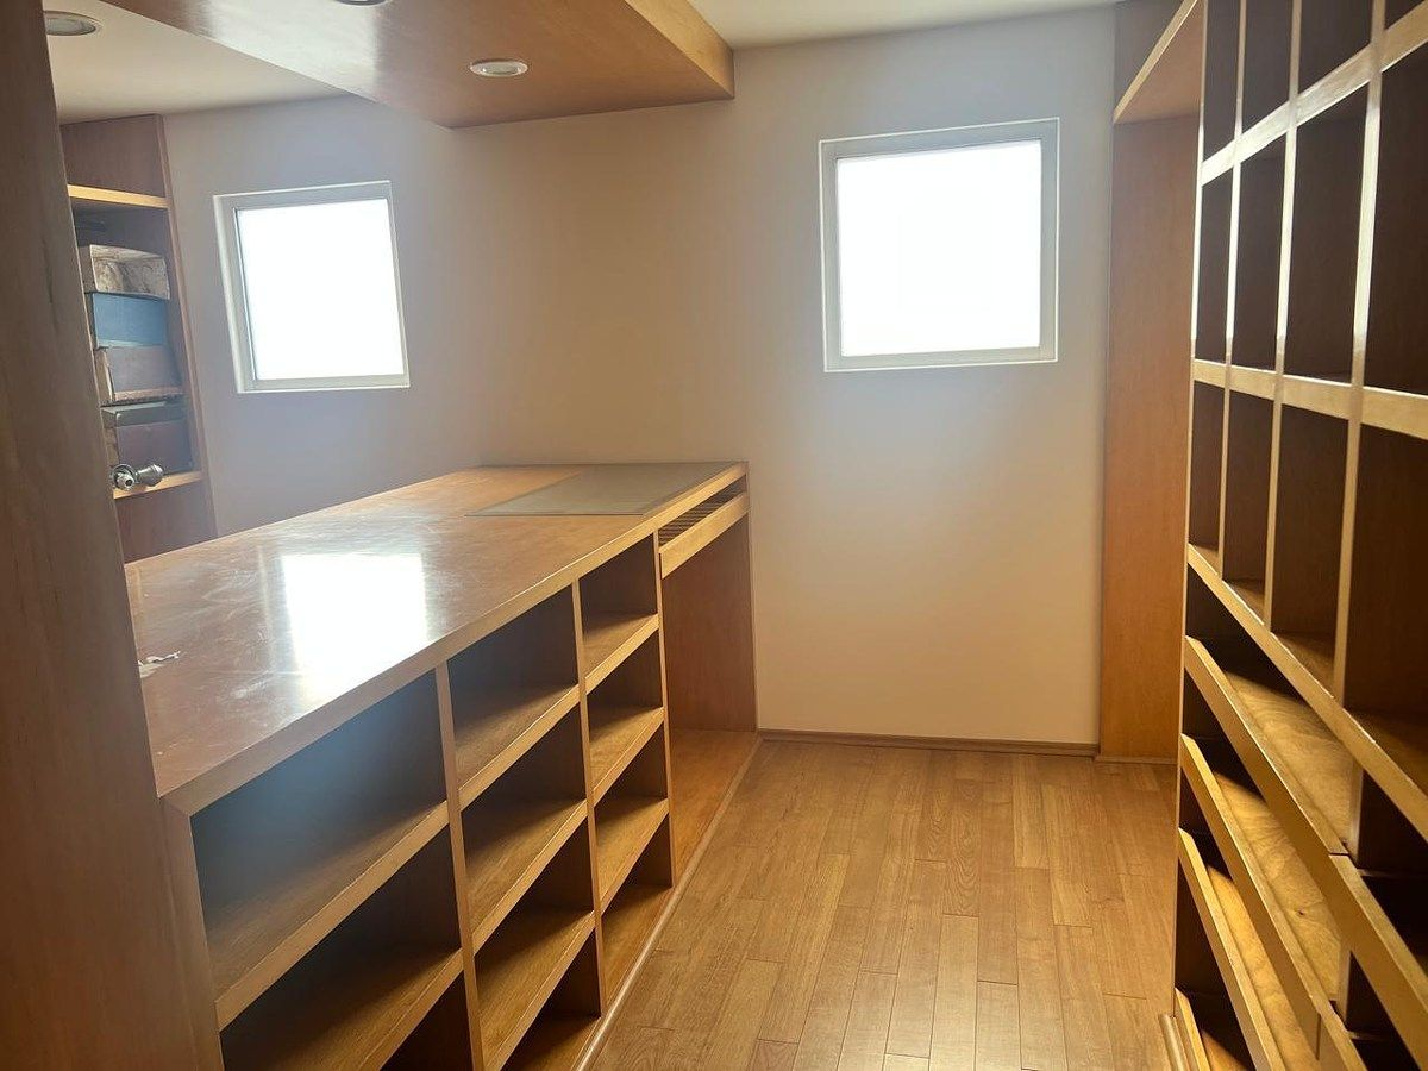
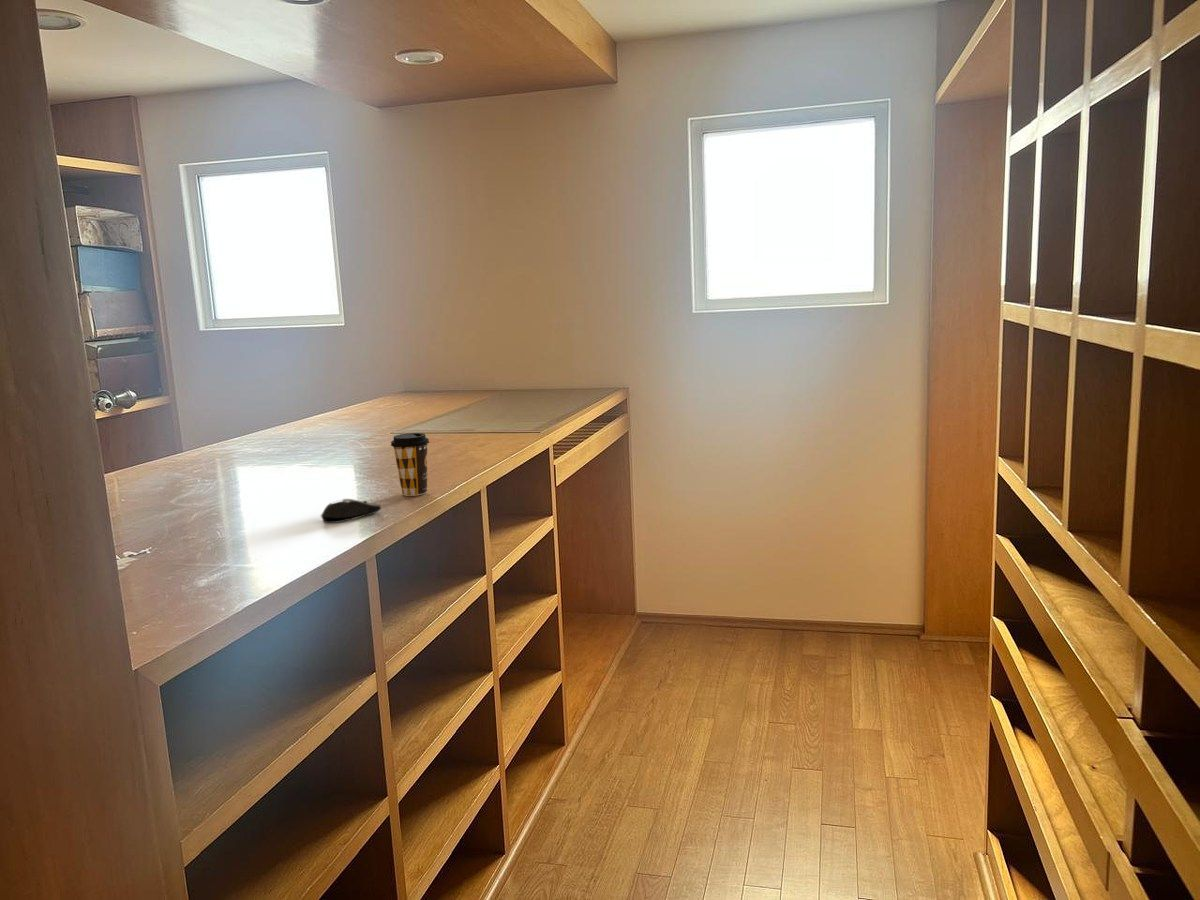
+ coffee cup (411, 464)
+ computer mouse (351, 506)
